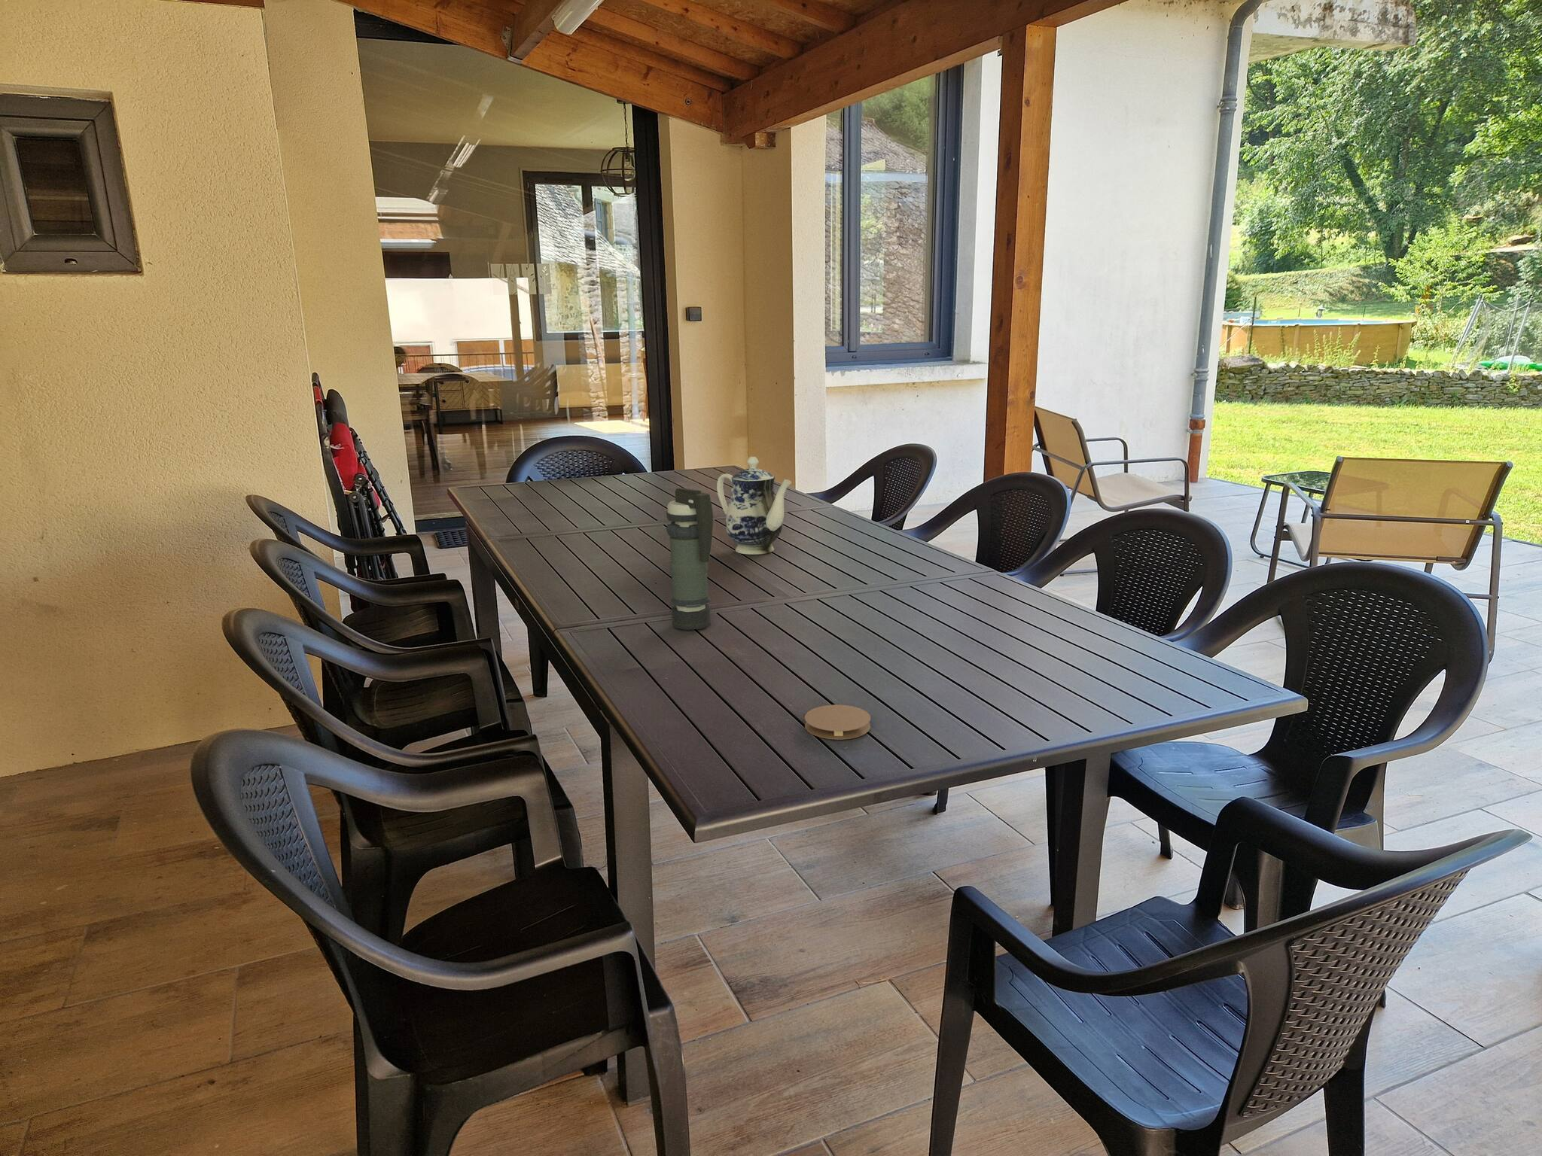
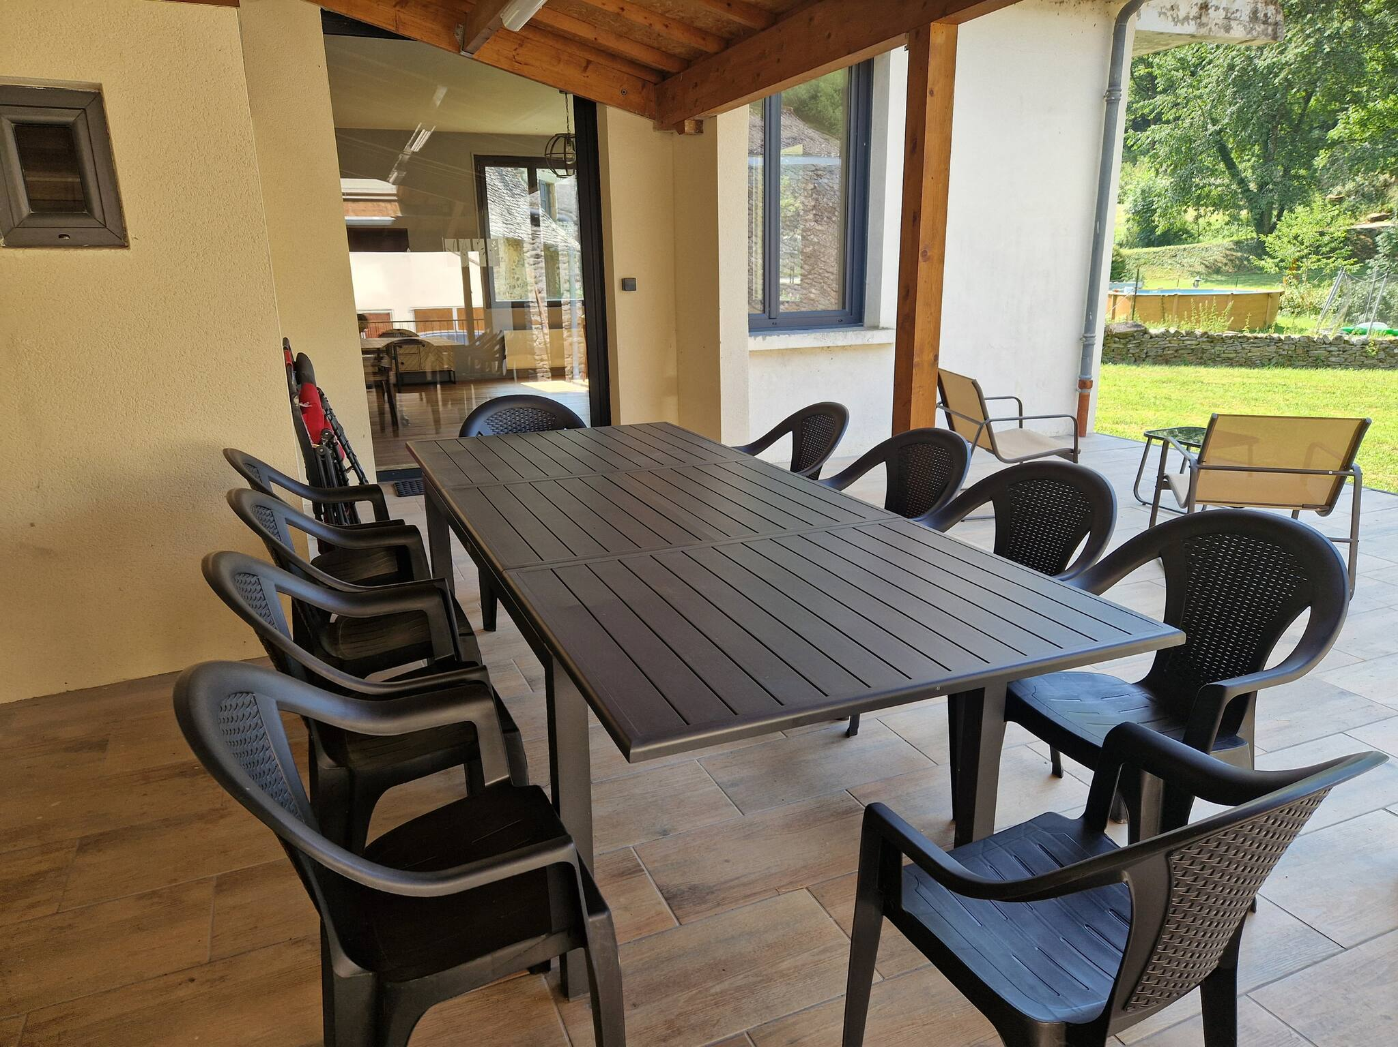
- coaster (838, 721)
- teapot (754, 504)
- smoke grenade (693, 560)
